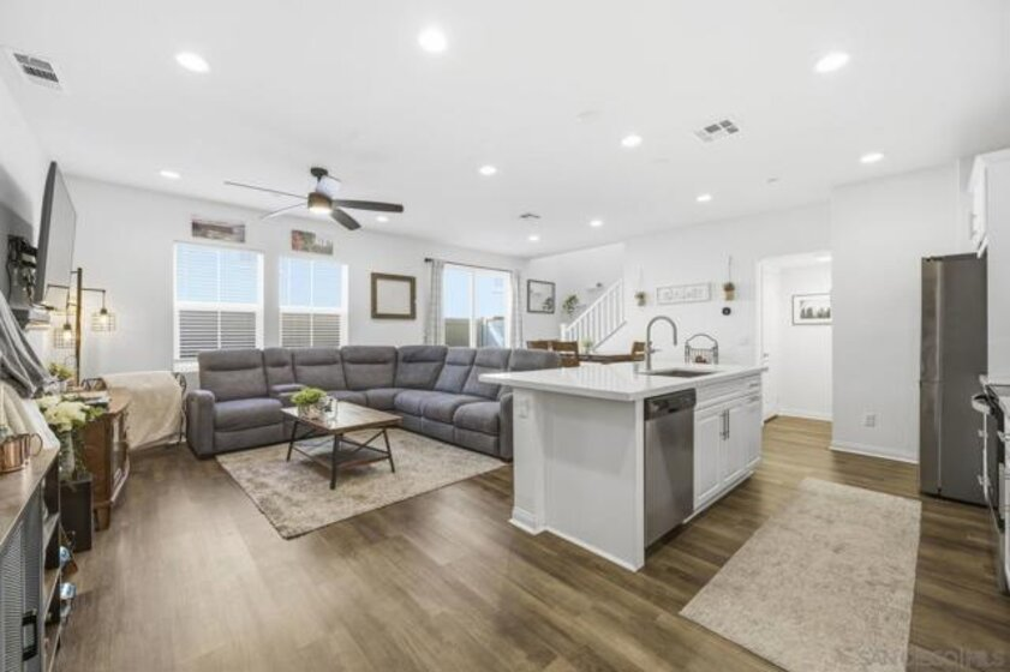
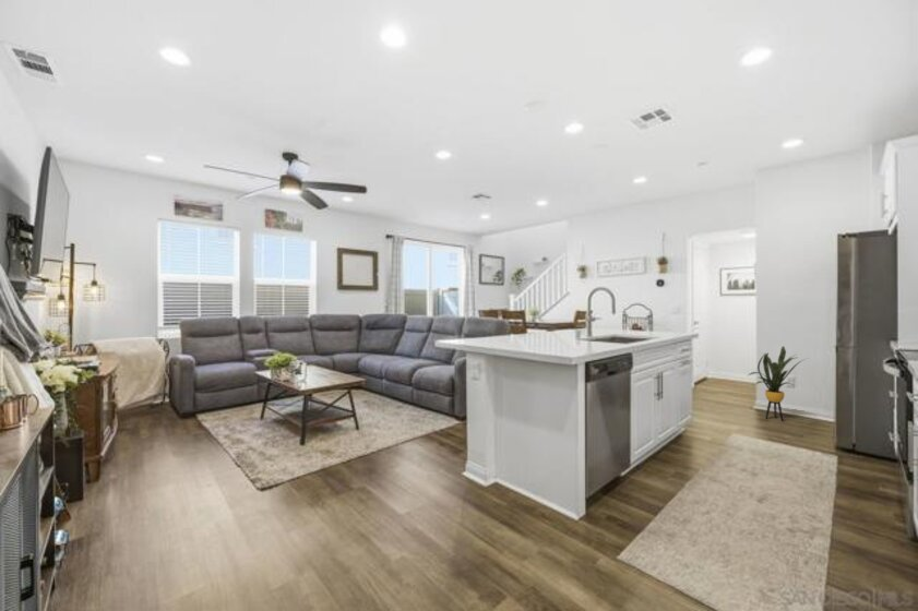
+ house plant (778, 383)
